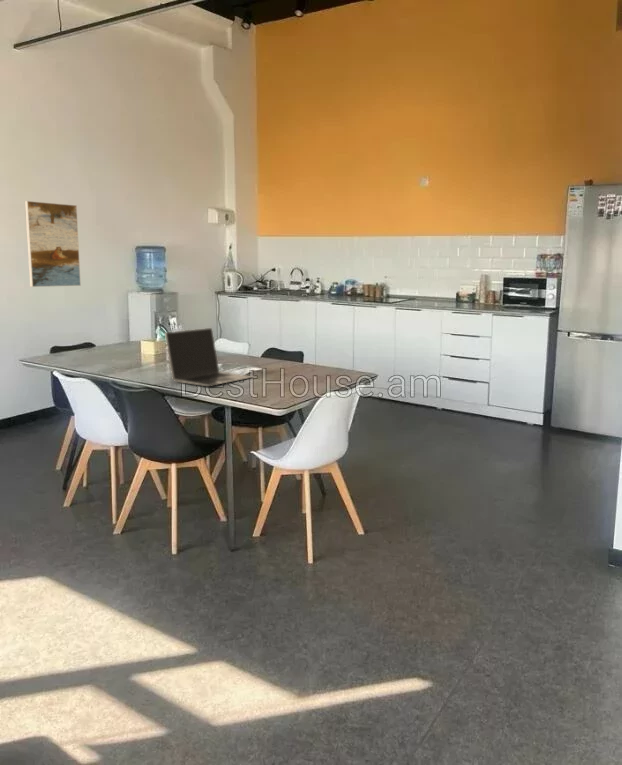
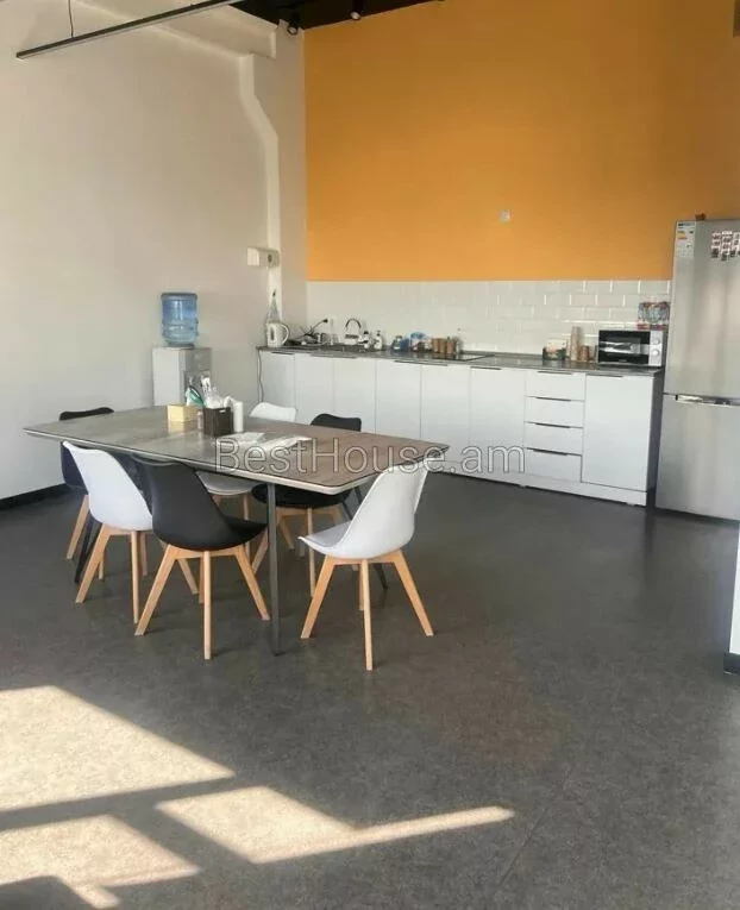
- laptop (210, 355)
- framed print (53, 245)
